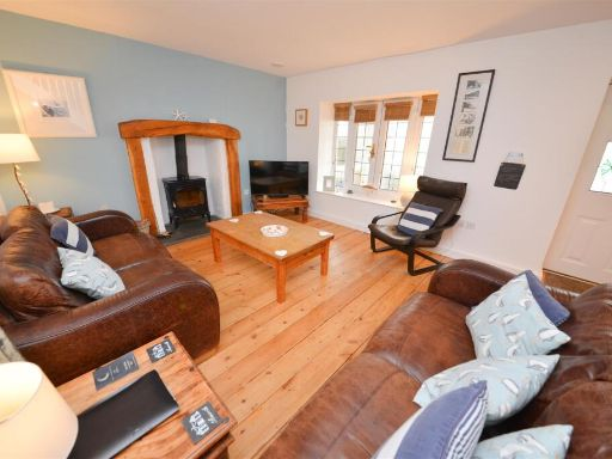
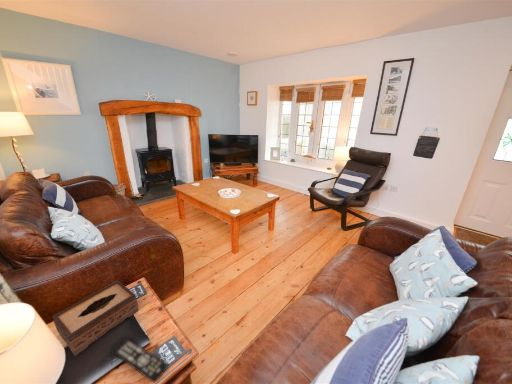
+ tissue box (98, 313)
+ remote control (137, 358)
